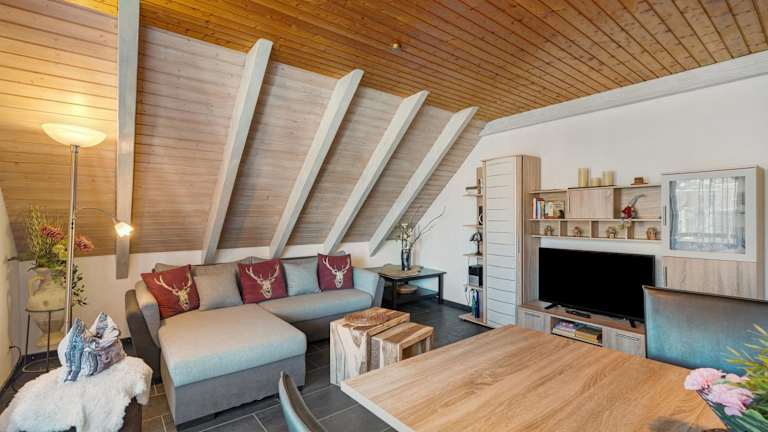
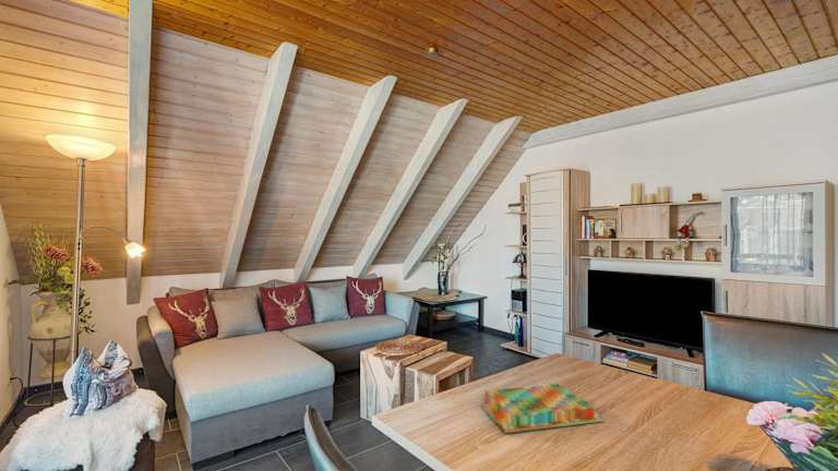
+ board game (538, 404)
